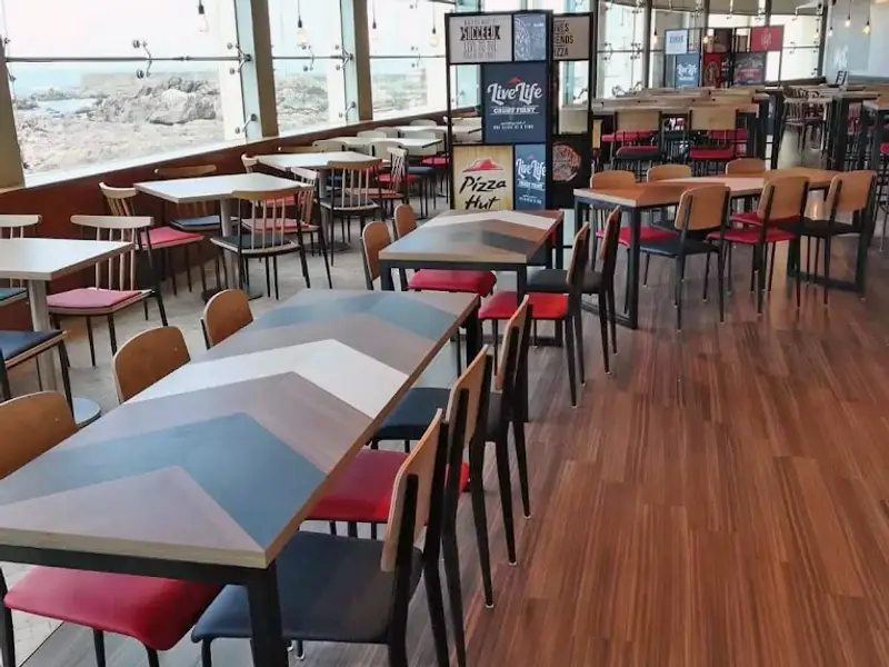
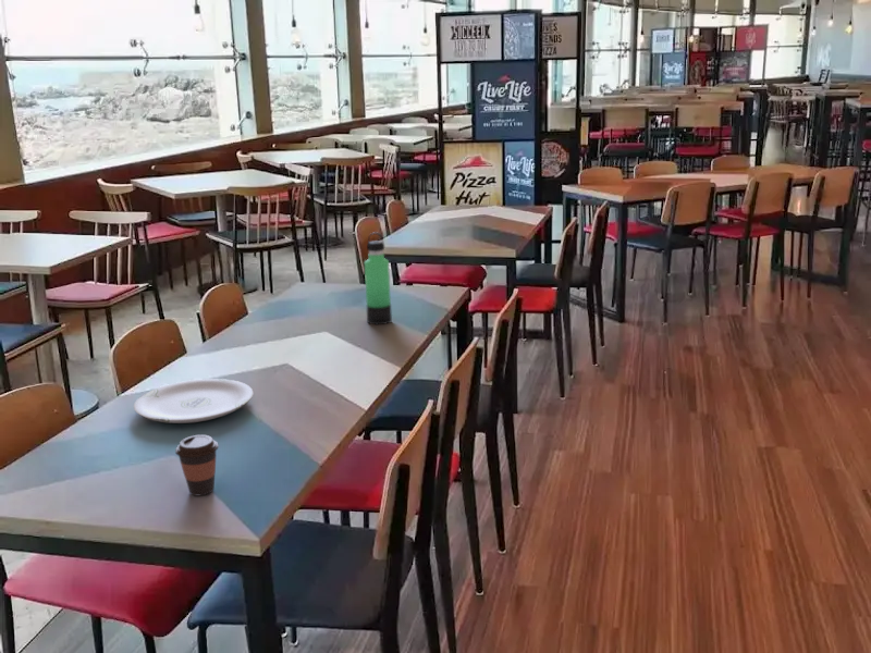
+ coffee cup (198, 466)
+ thermos bottle (377, 278)
+ plate (194, 402)
